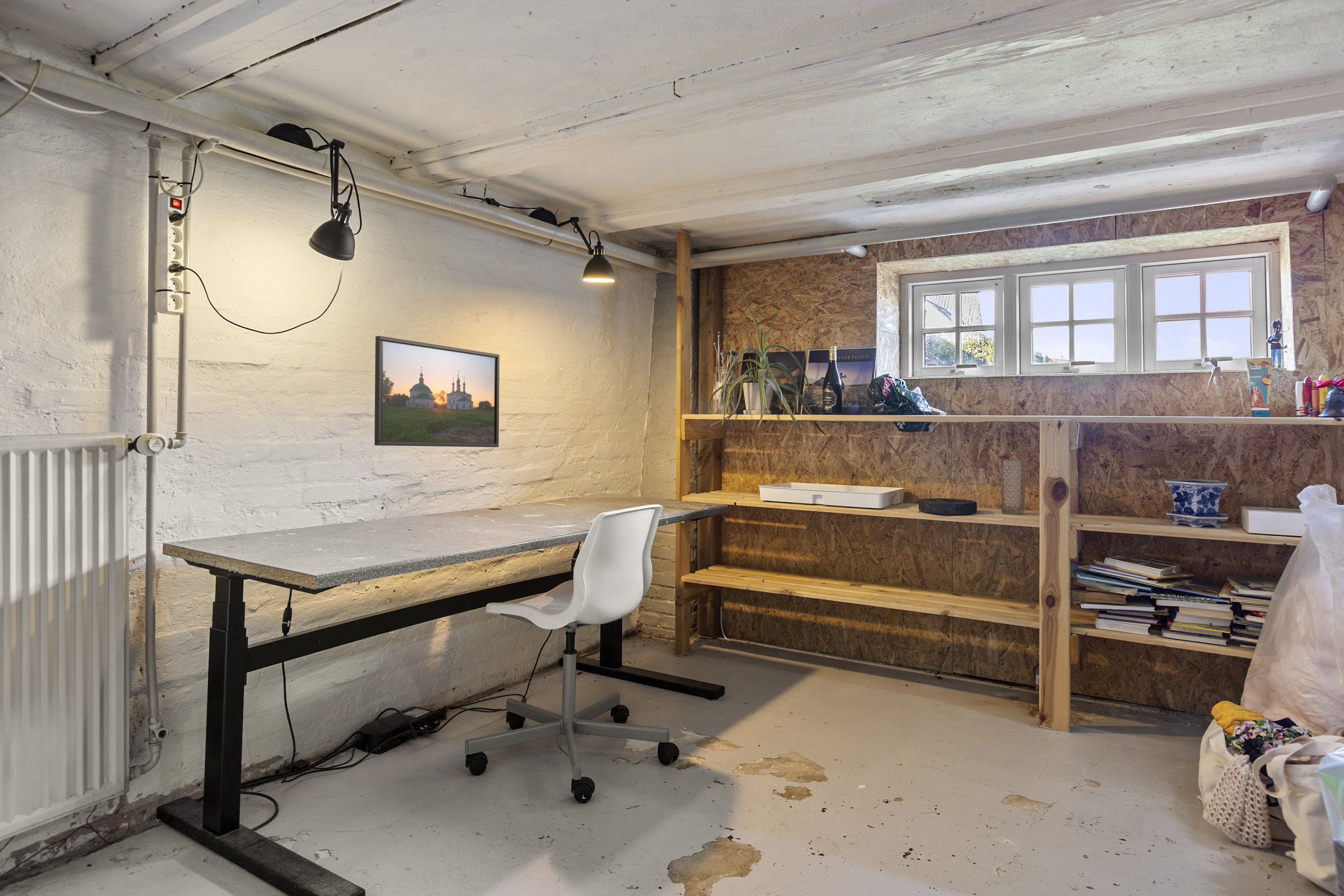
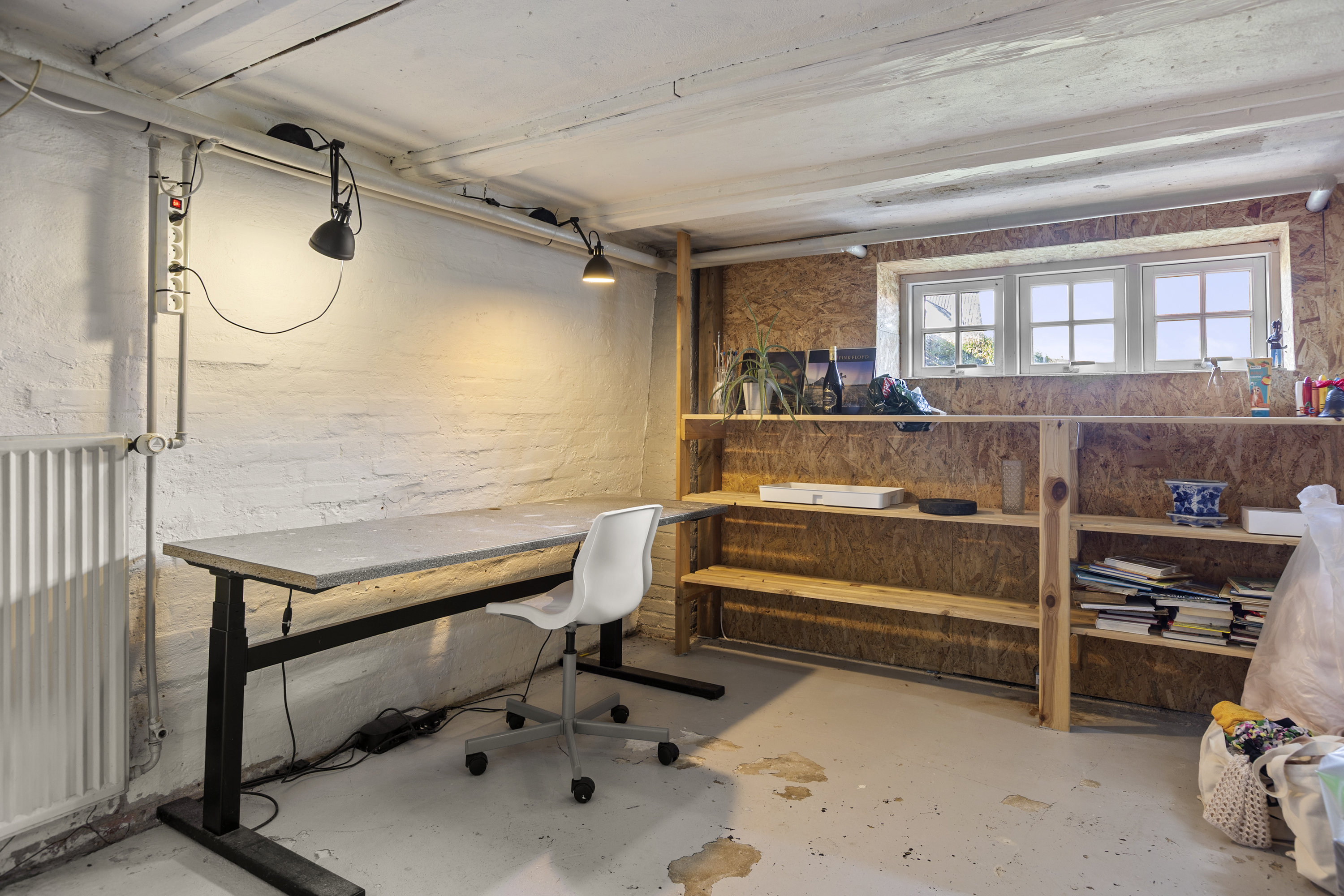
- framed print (442, 396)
